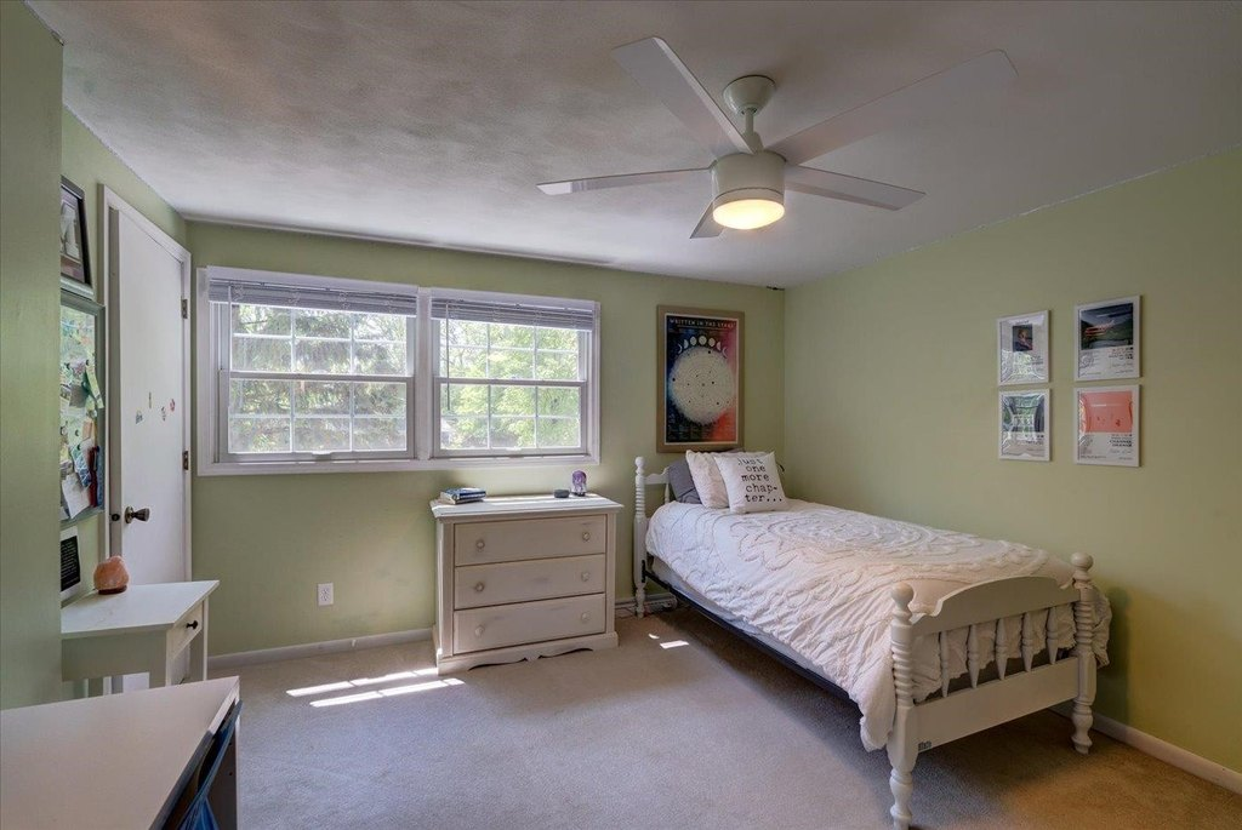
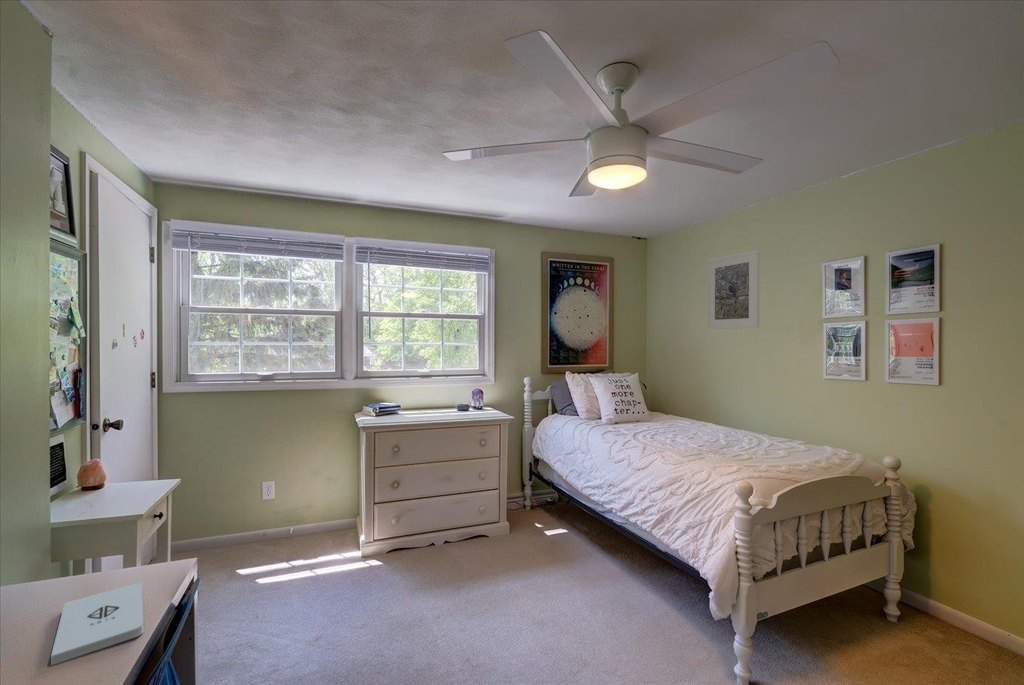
+ notepad (102, 618)
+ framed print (731, 292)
